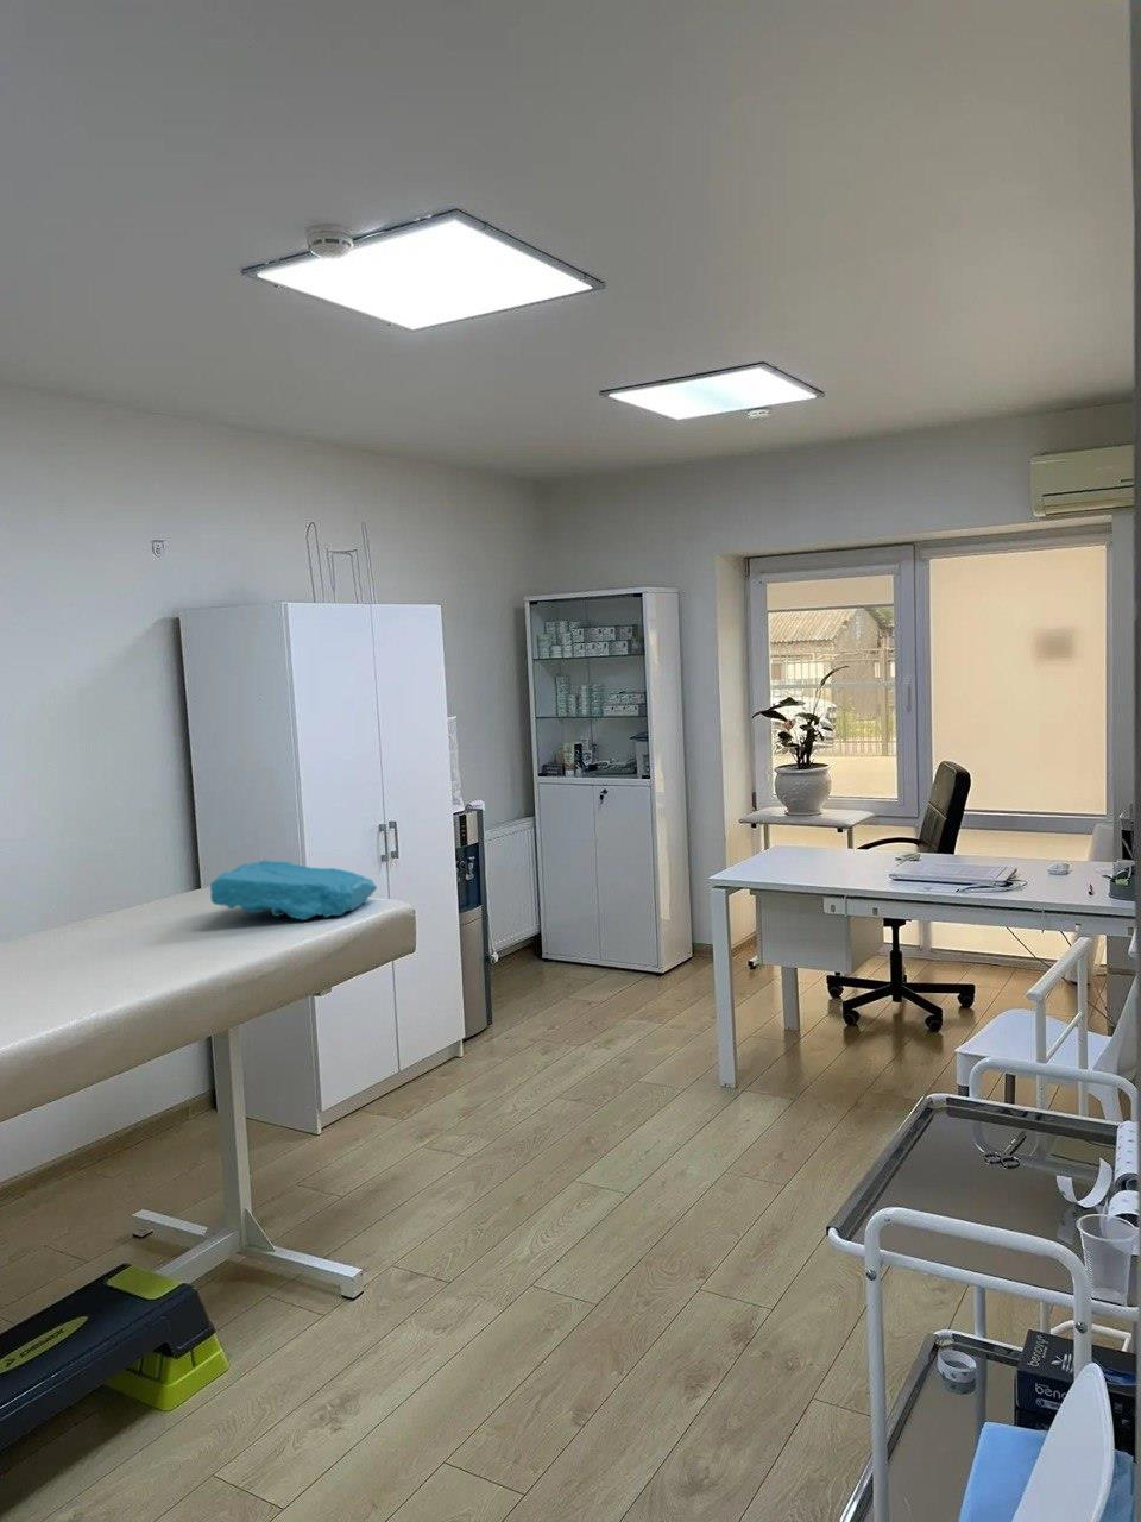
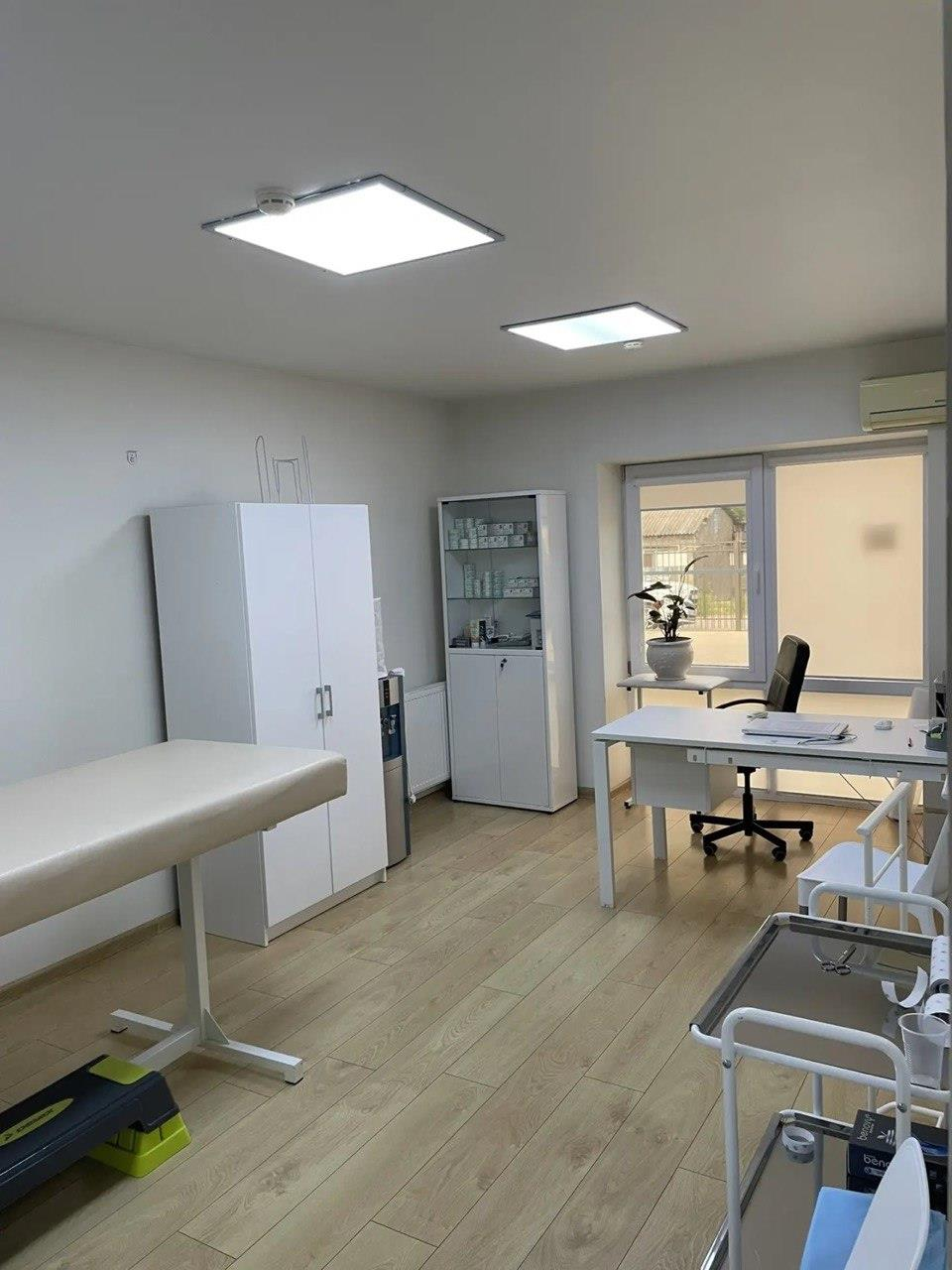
- decorative stone (294, 889)
